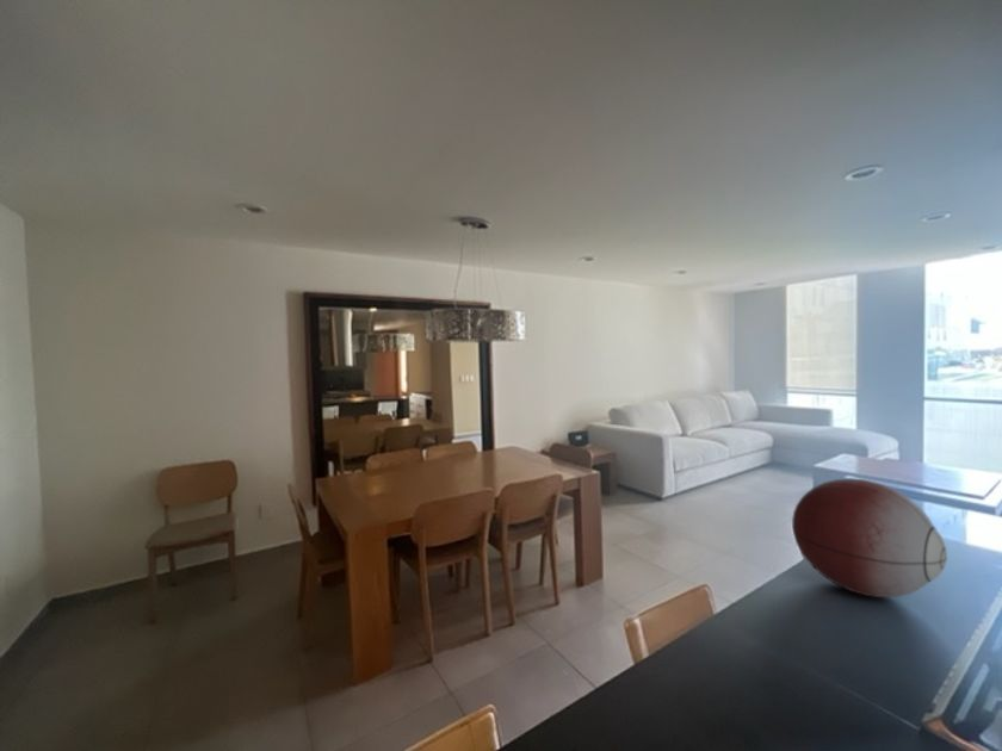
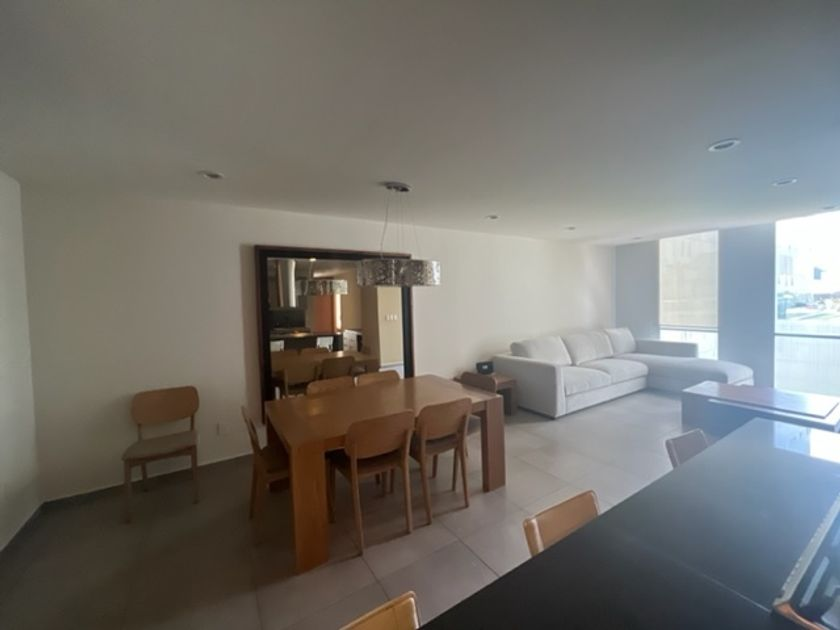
- decorative orb (861, 535)
